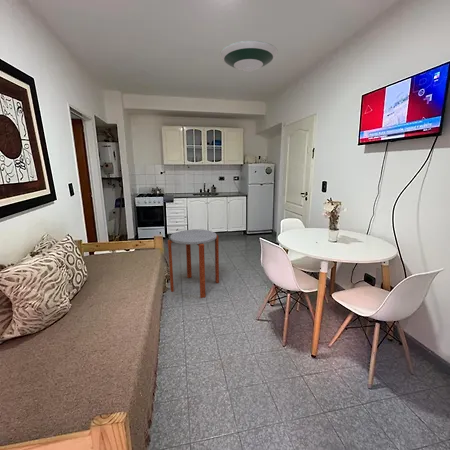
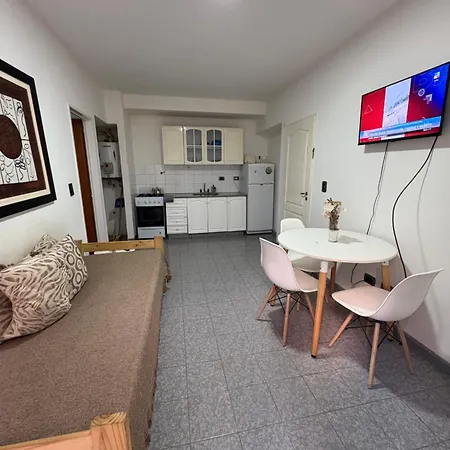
- side table (190, 261)
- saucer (248, 62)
